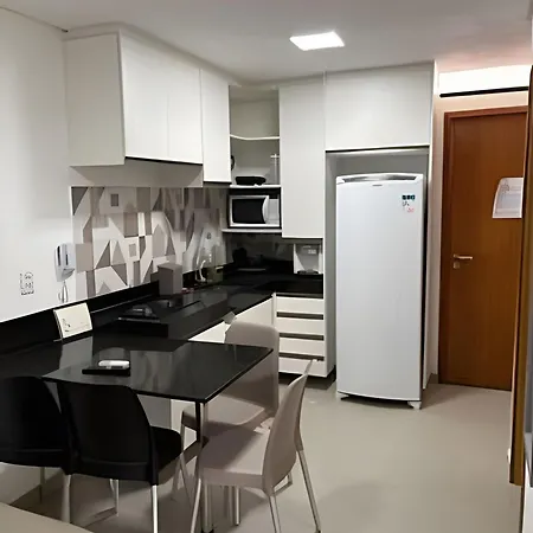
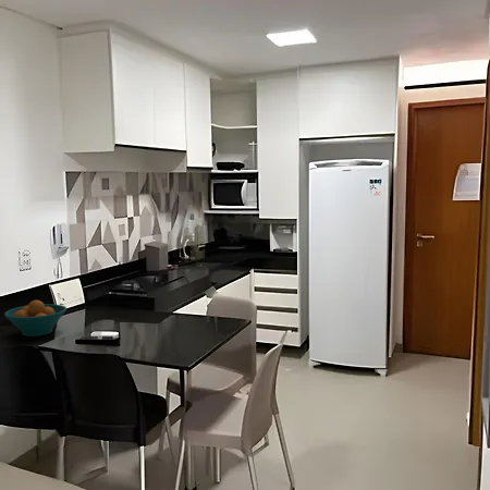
+ fruit bowl (36, 316)
